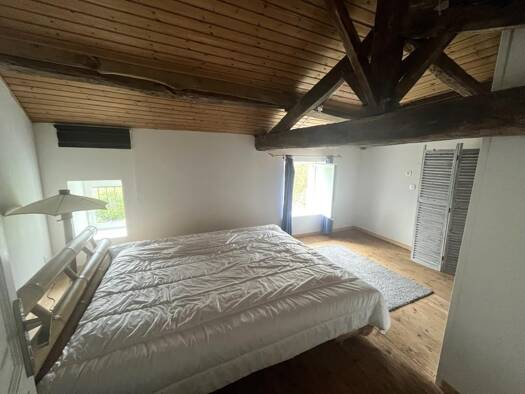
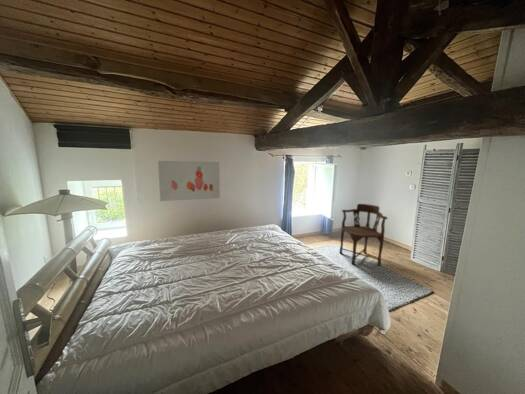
+ chair (361, 232)
+ wall art (190, 180)
